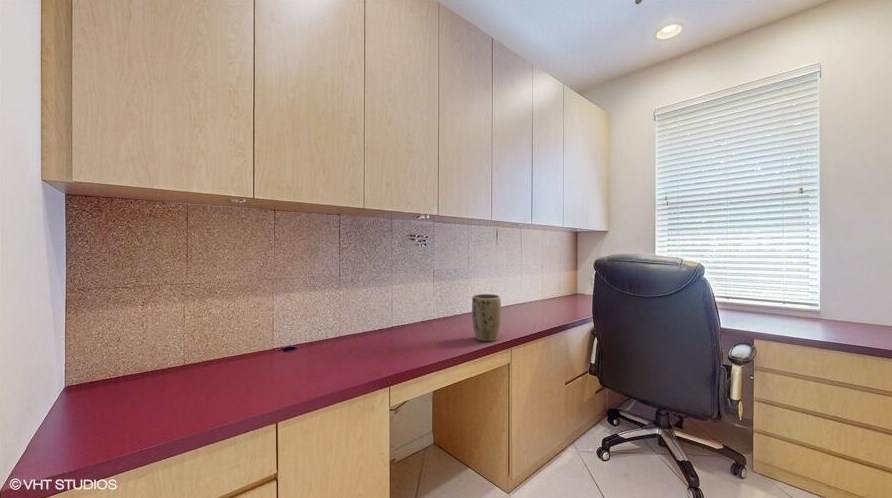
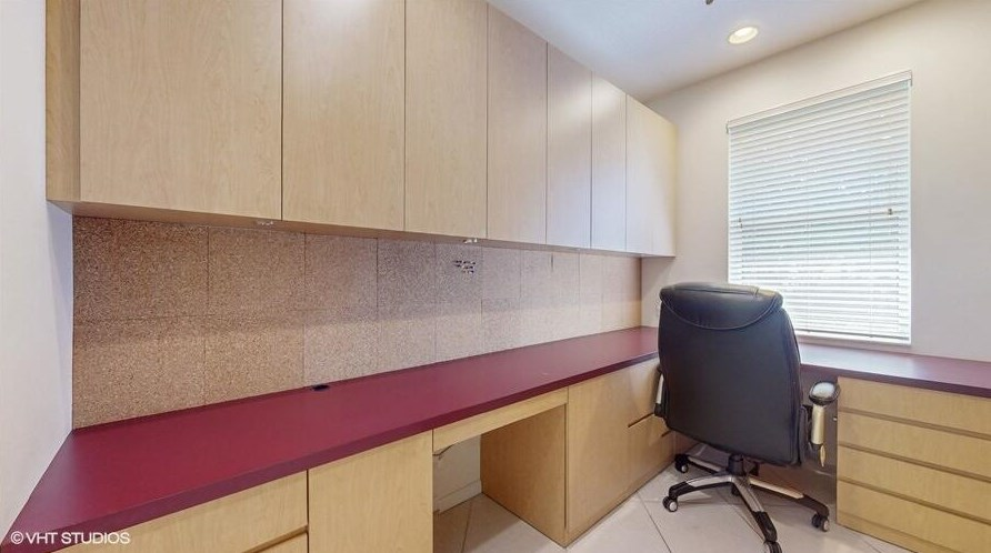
- plant pot (486, 317)
